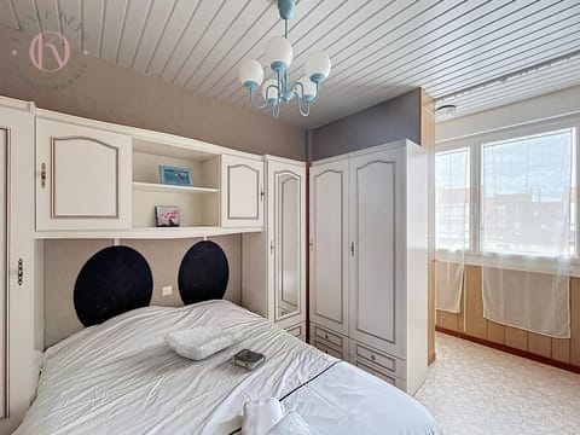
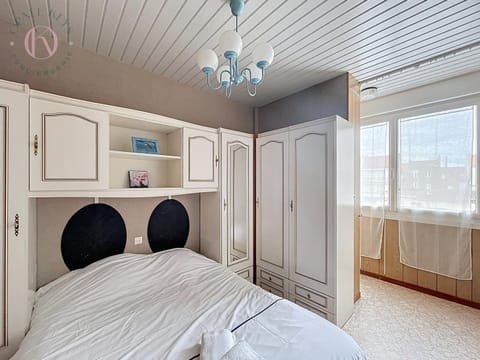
- book (248, 358)
- soap bar (203, 340)
